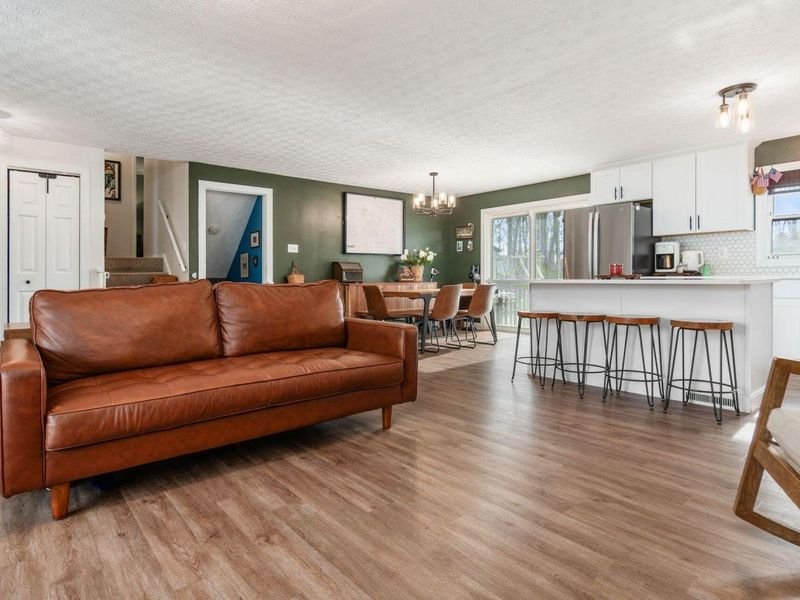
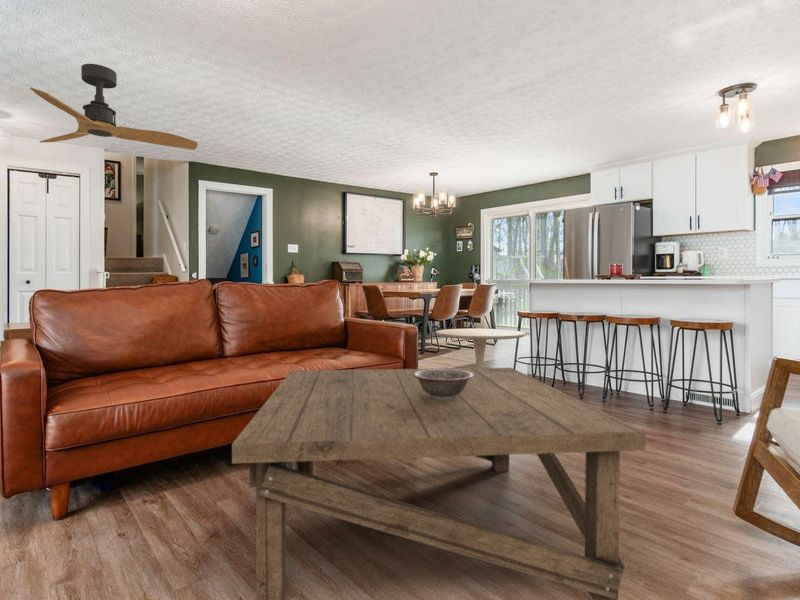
+ decorative bowl (443, 384)
+ coffee table (417, 457)
+ side table (479, 367)
+ ceiling fan (115, 111)
